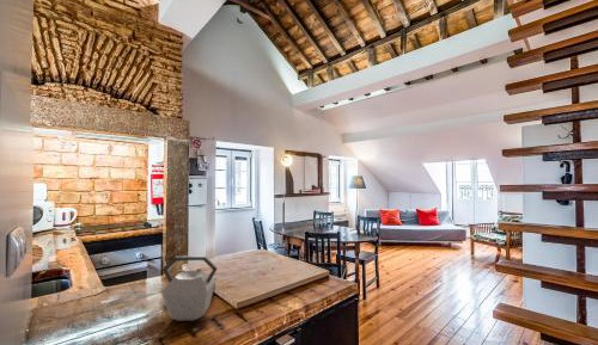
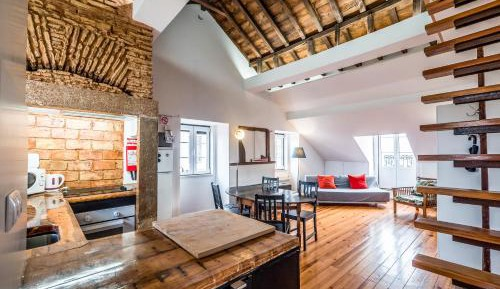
- kettle (197, 277)
